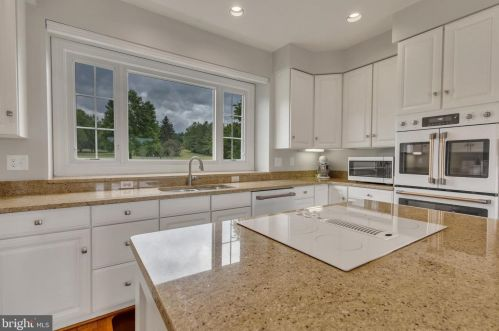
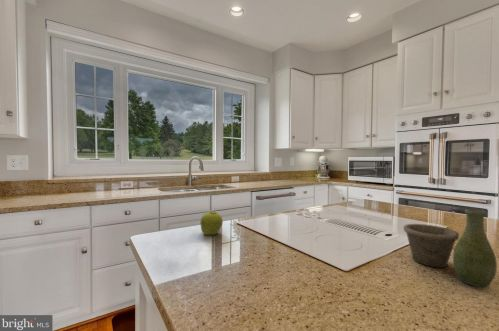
+ vase (444, 236)
+ fruit (211, 223)
